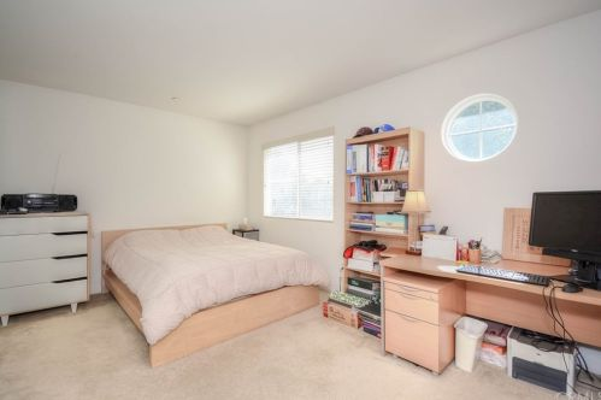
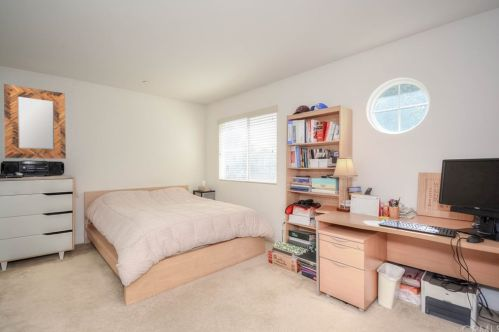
+ home mirror (36, 123)
